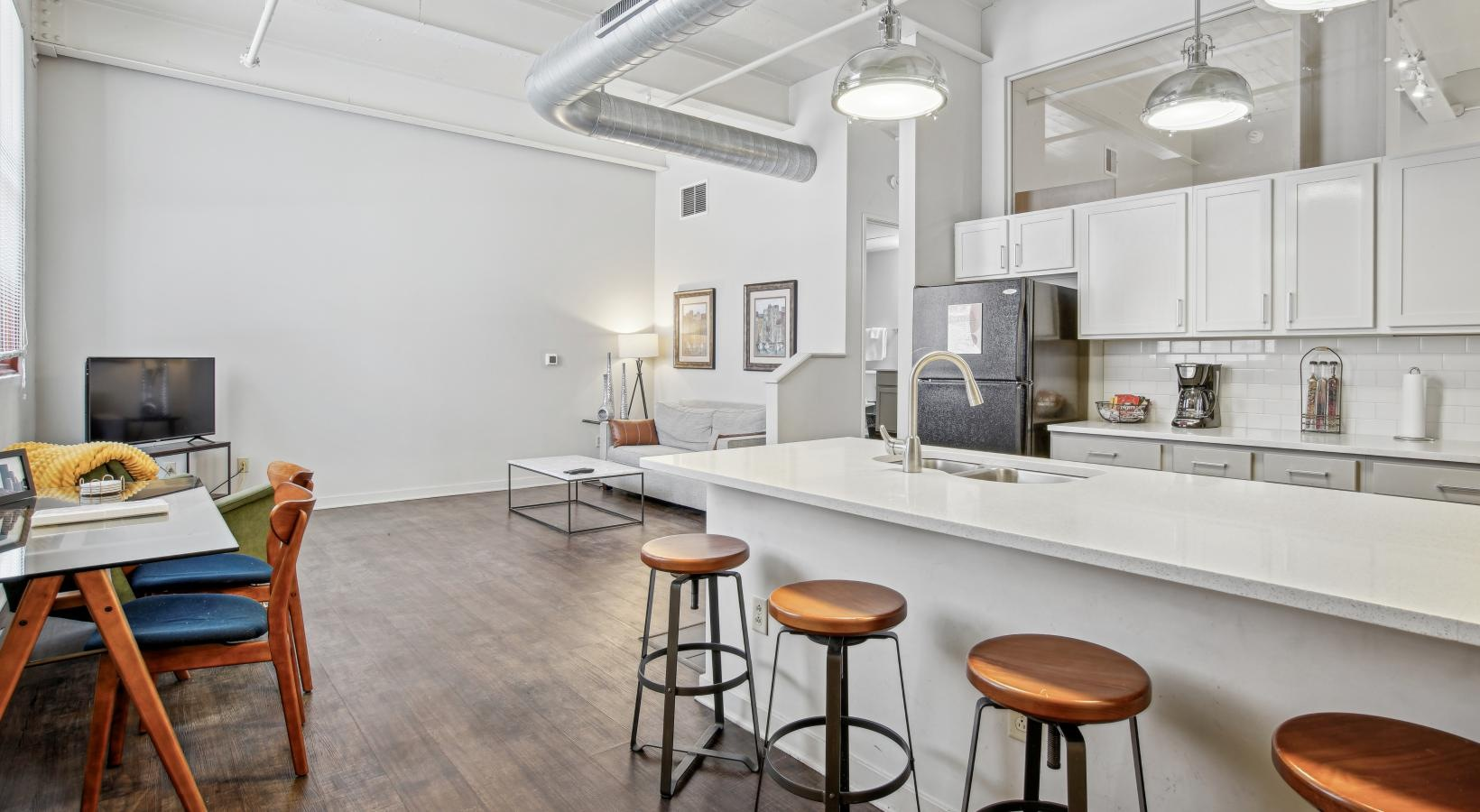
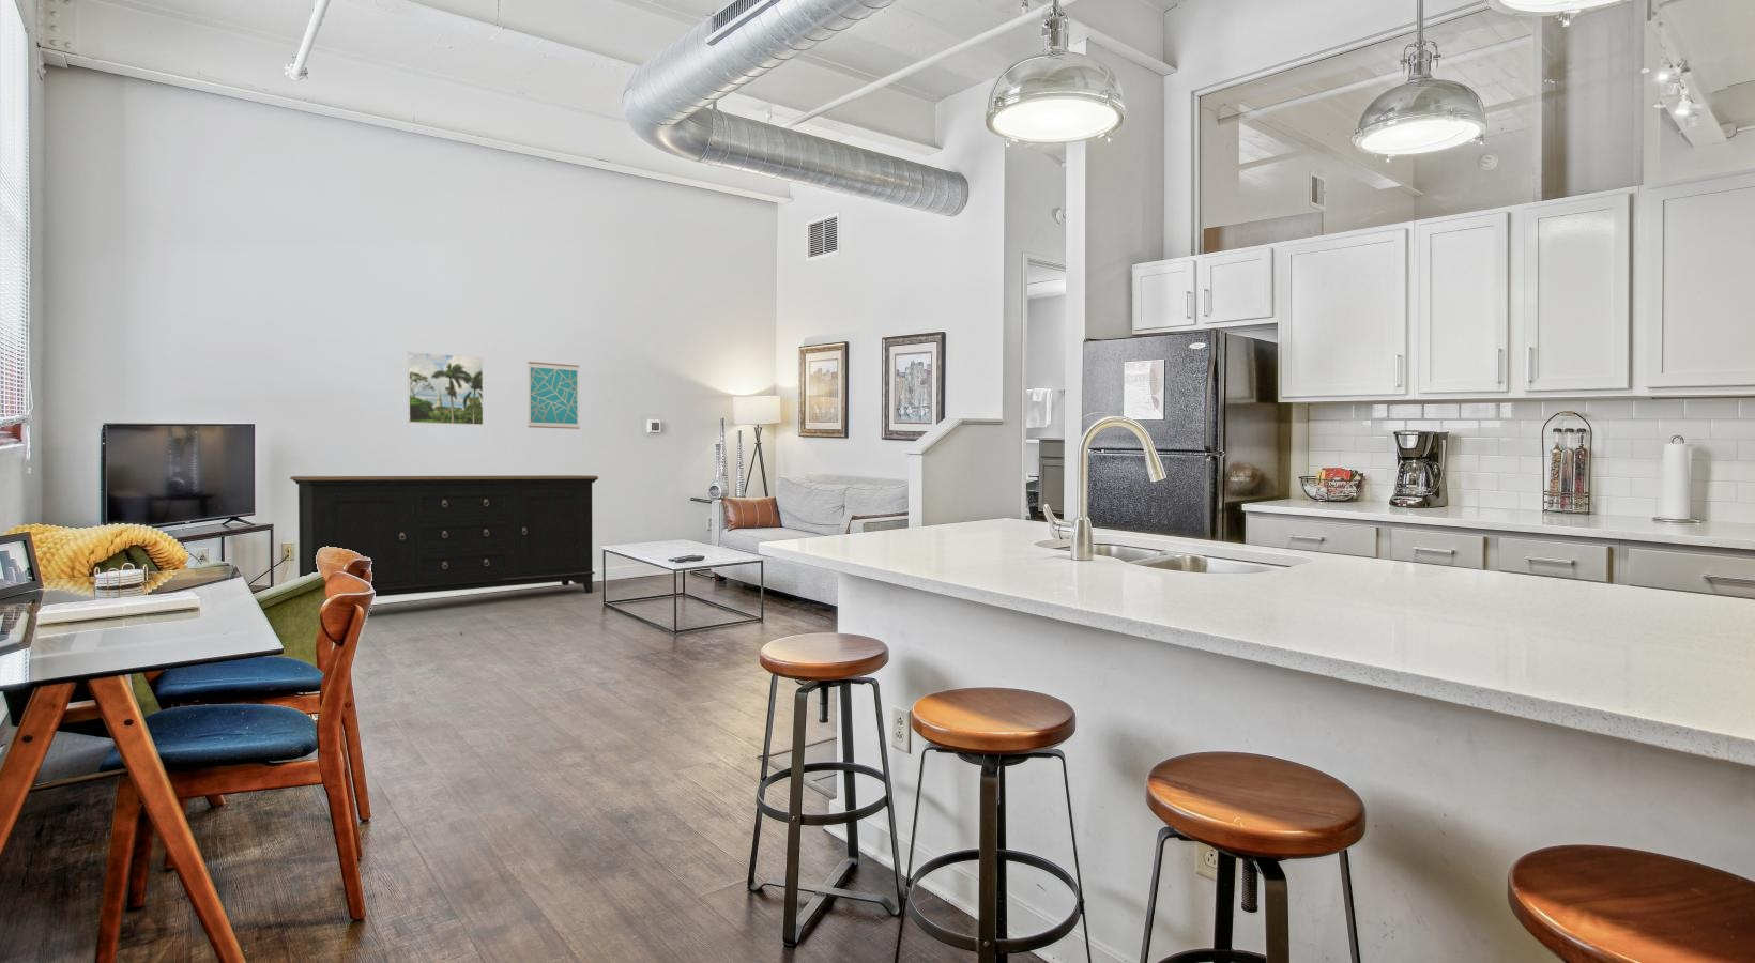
+ wall art (554, 396)
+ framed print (446, 389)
+ sideboard (455, 540)
